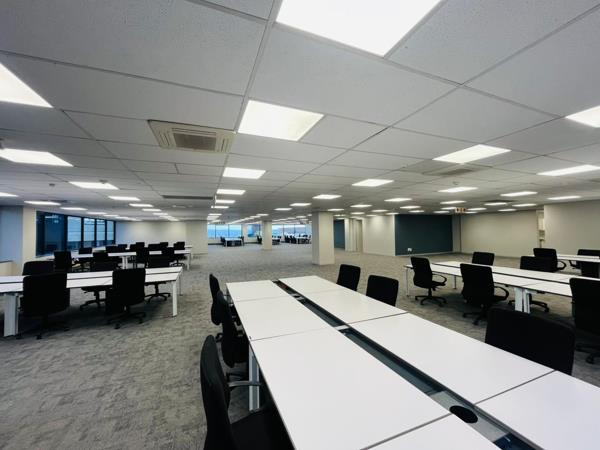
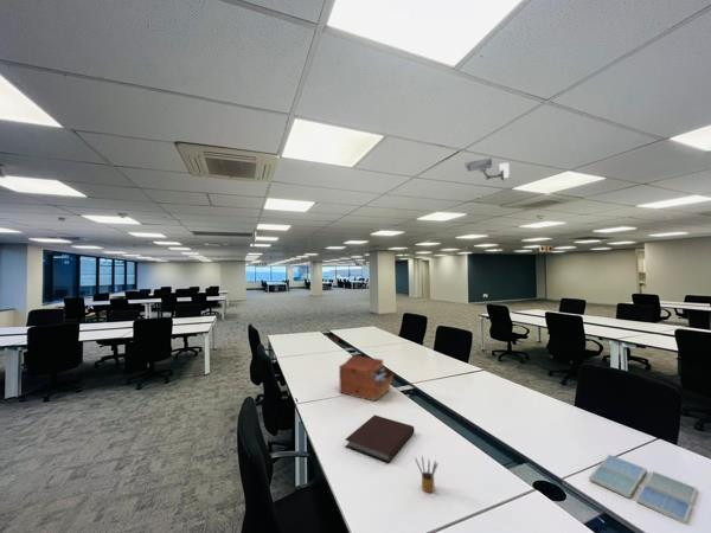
+ notebook (380, 436)
+ sewing box (366, 377)
+ drink coaster (639, 482)
+ pencil box (427, 473)
+ security camera (486, 173)
